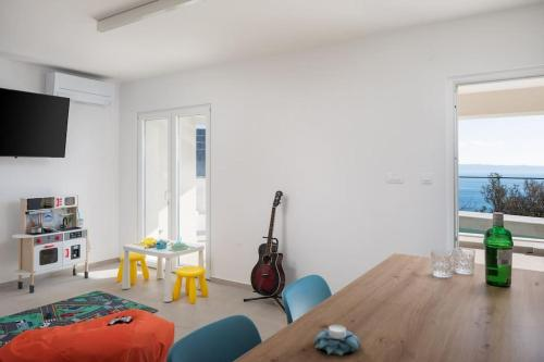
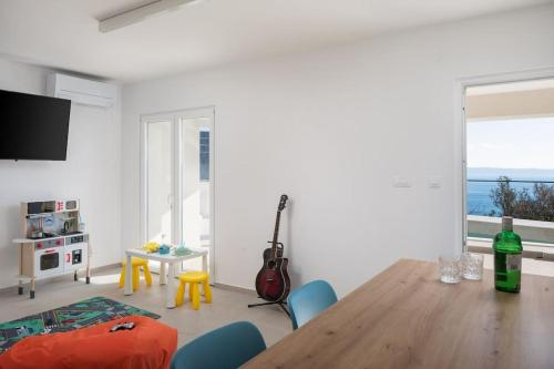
- candle holder (336, 336)
